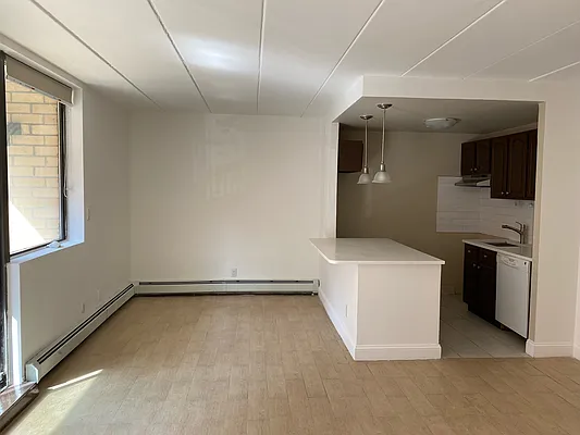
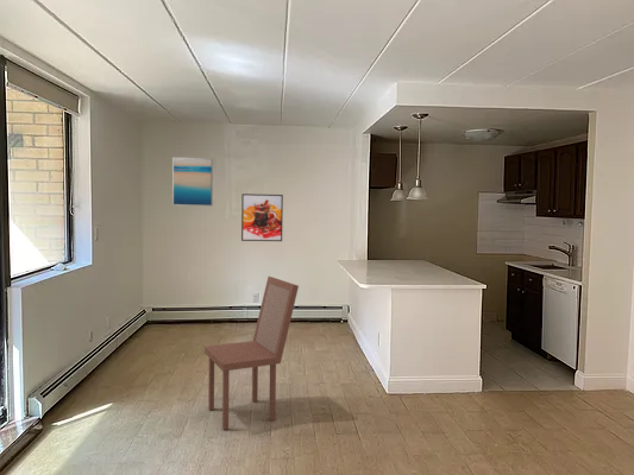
+ dining chair (250, 347)
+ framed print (262, 217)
+ wall art (193, 182)
